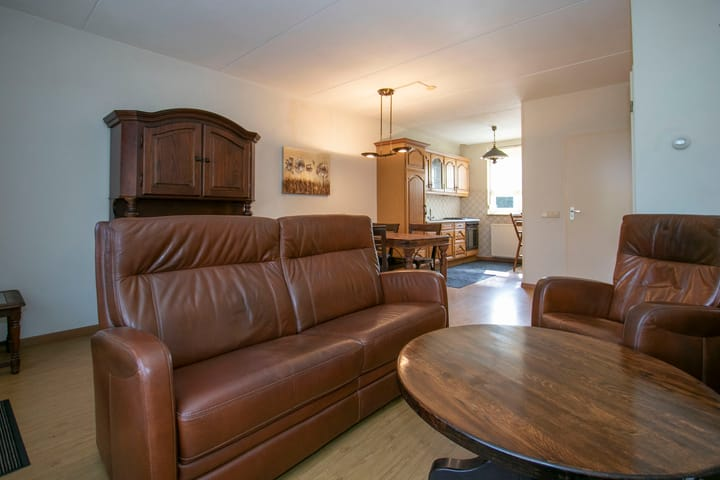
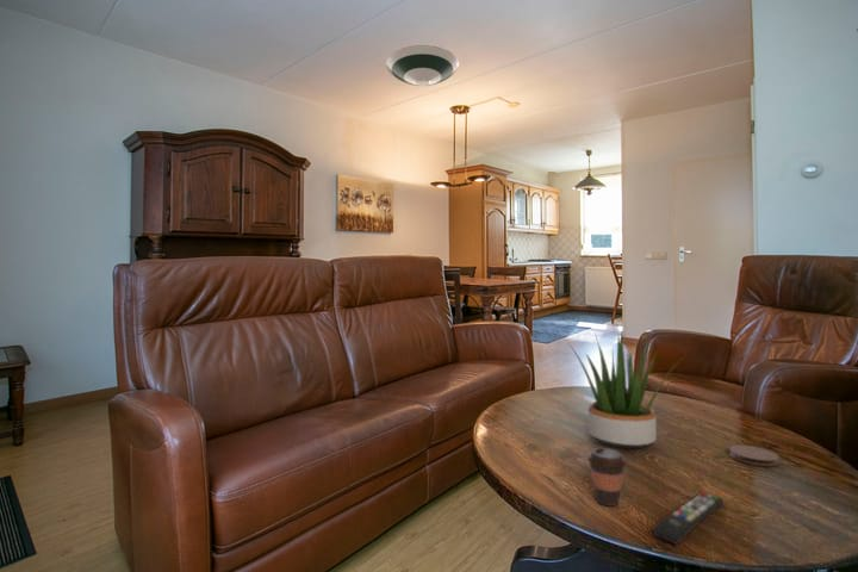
+ coffee cup (607, 477)
+ potted plant (621, 387)
+ coaster (753, 455)
+ remote control (690, 514)
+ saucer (422, 74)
